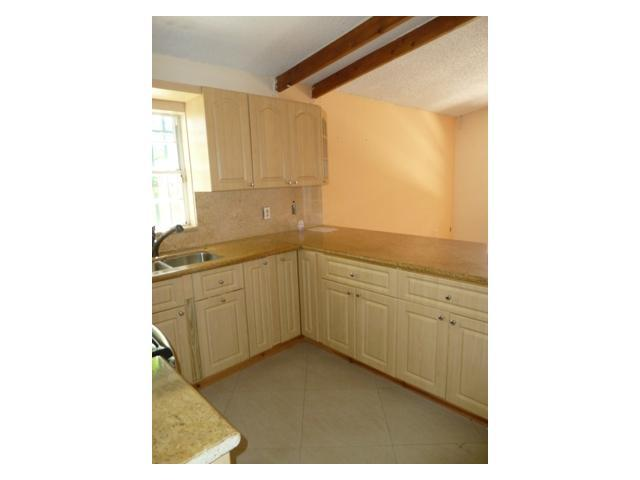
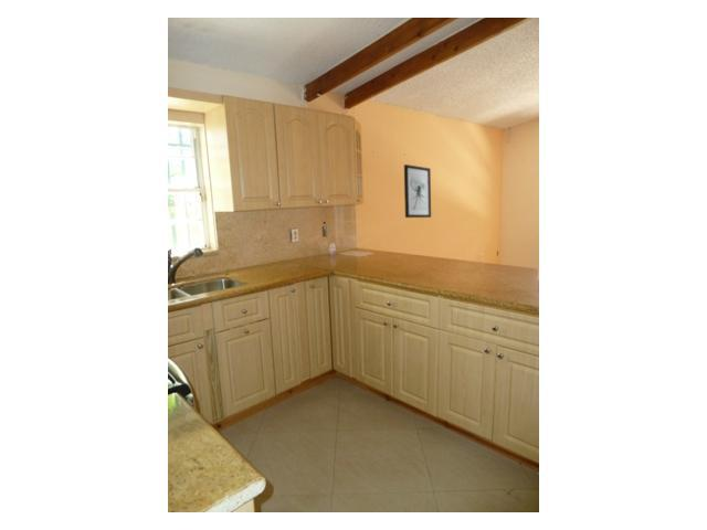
+ wall art (418, 192)
